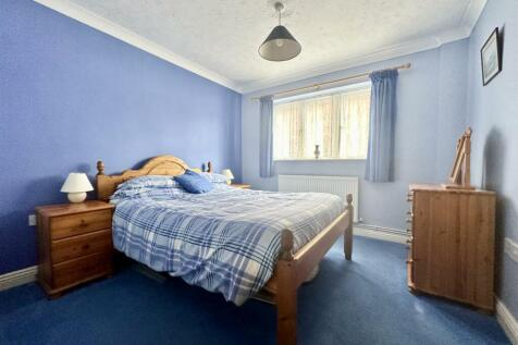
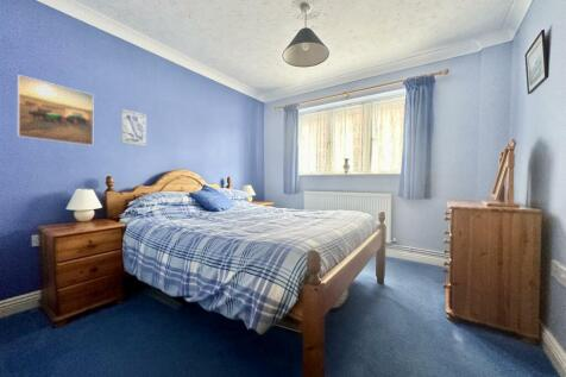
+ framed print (58, 113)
+ wall art (133, 128)
